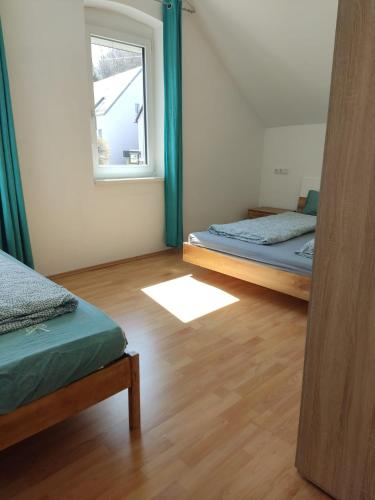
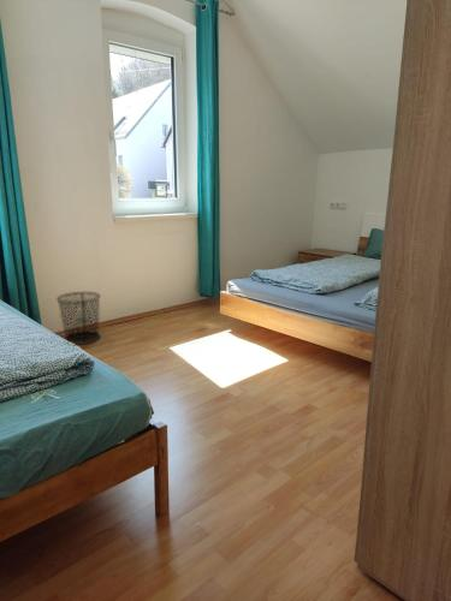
+ waste bin (79, 317)
